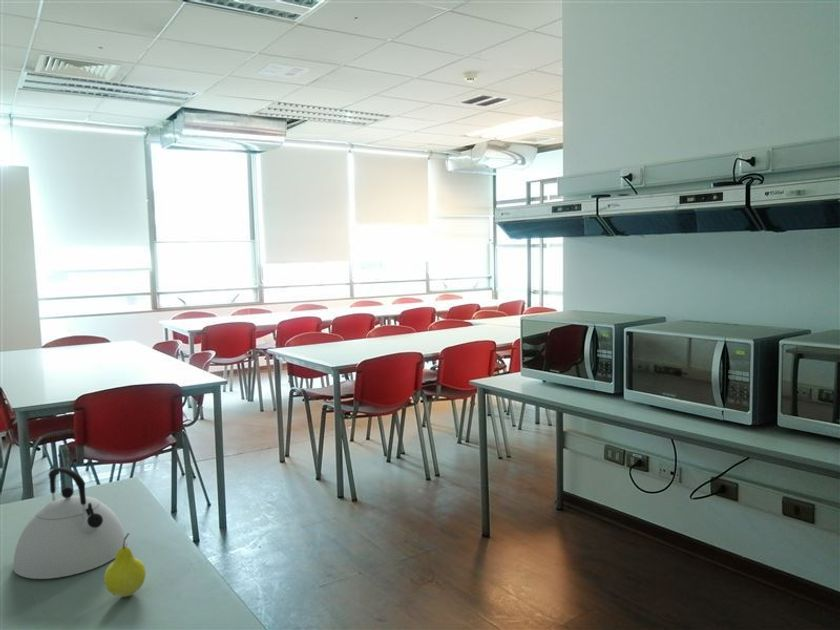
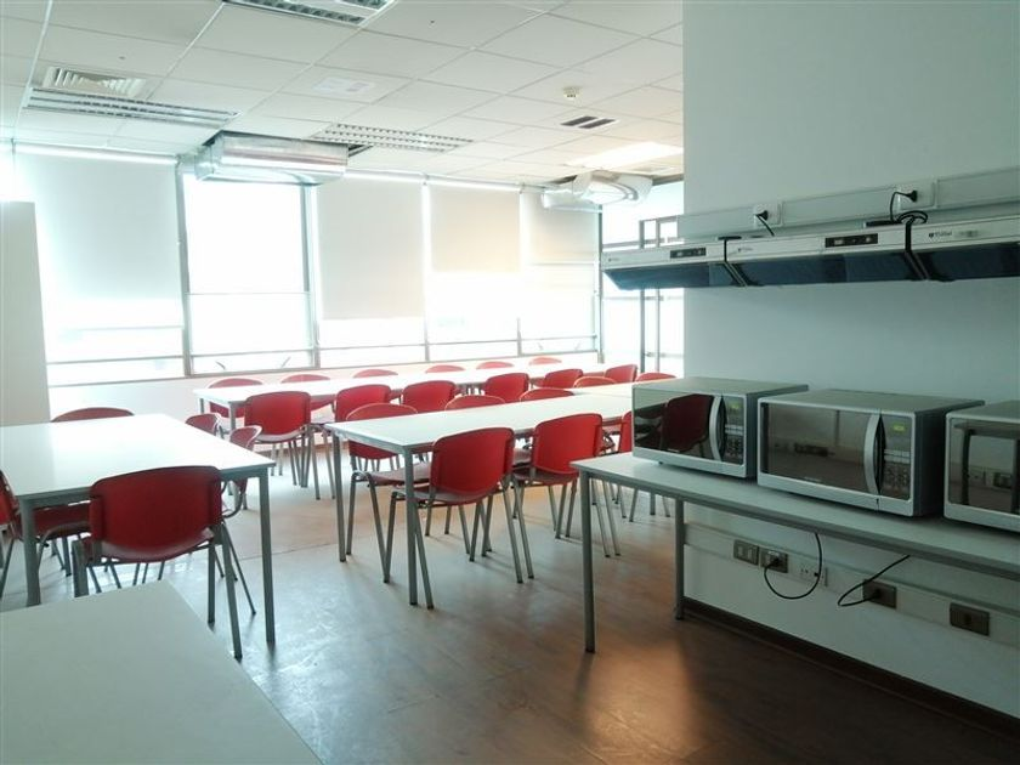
- fruit (124, 562)
- kettle (70, 512)
